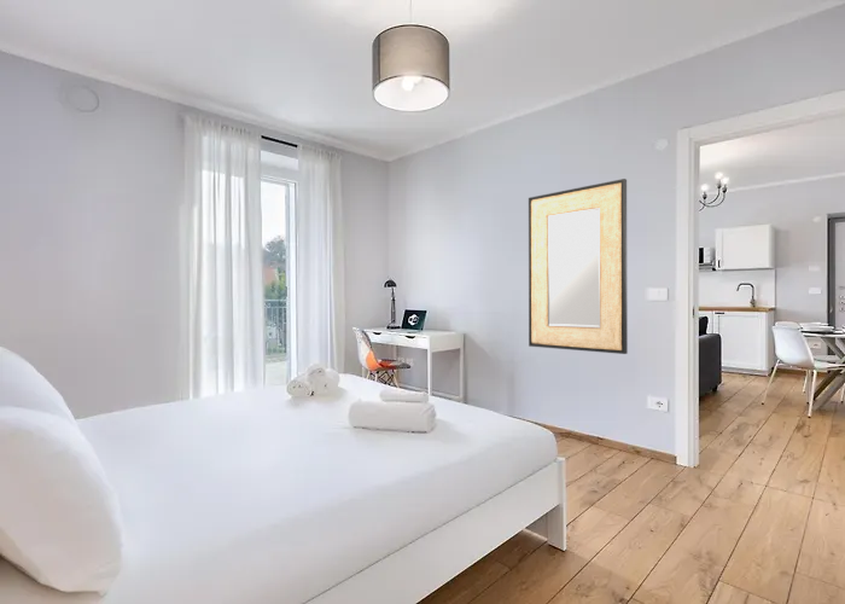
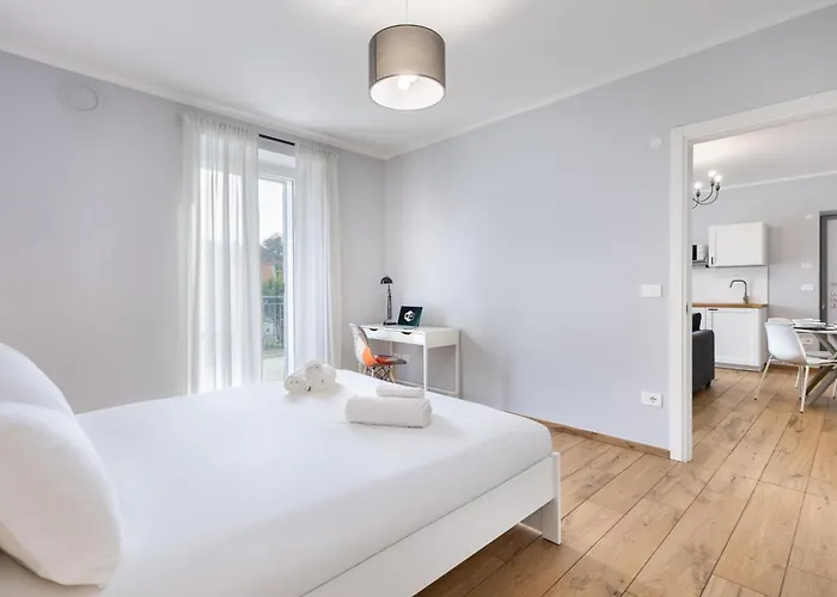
- home mirror (573, 269)
